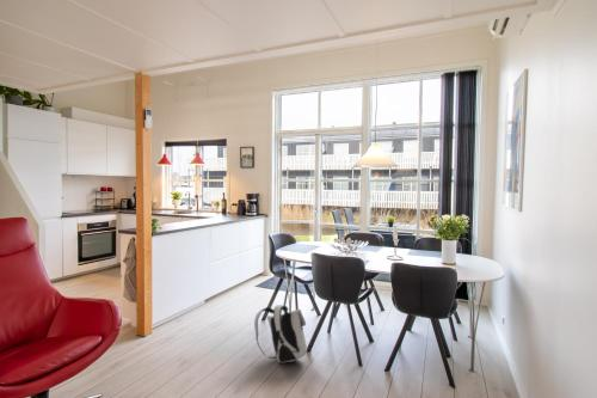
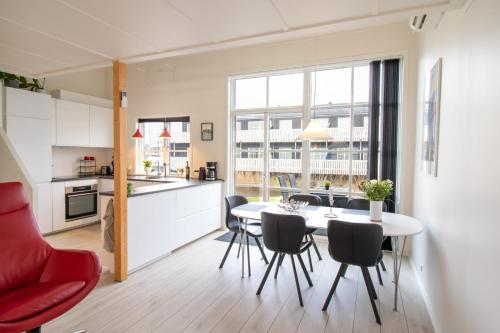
- backpack (279, 332)
